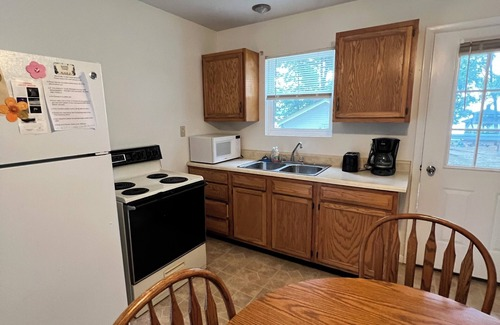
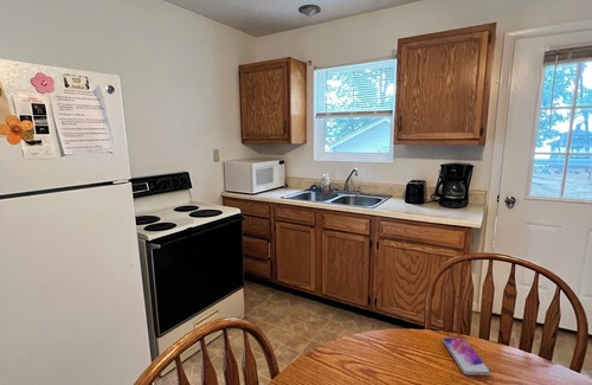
+ smartphone (464, 354)
